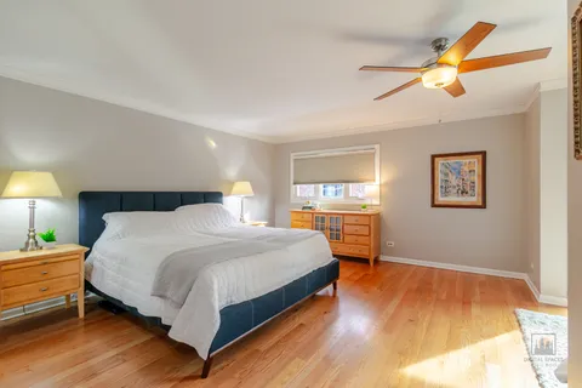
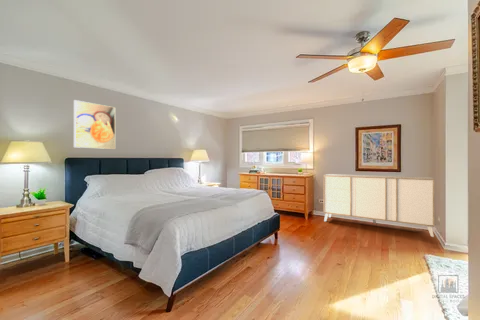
+ cabinet (373, 200)
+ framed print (95, 126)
